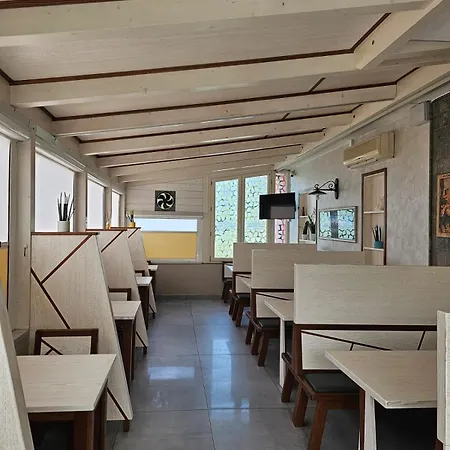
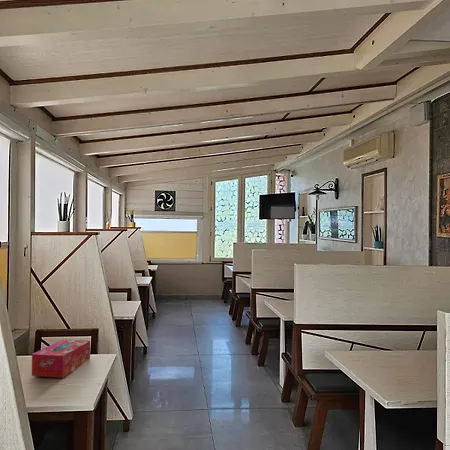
+ tissue box (62, 357)
